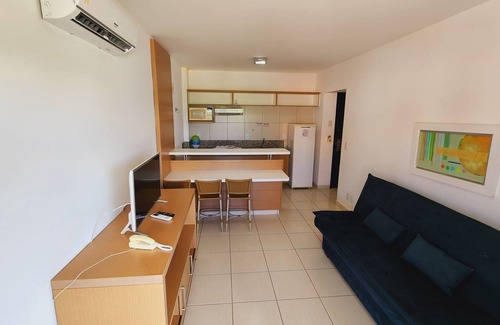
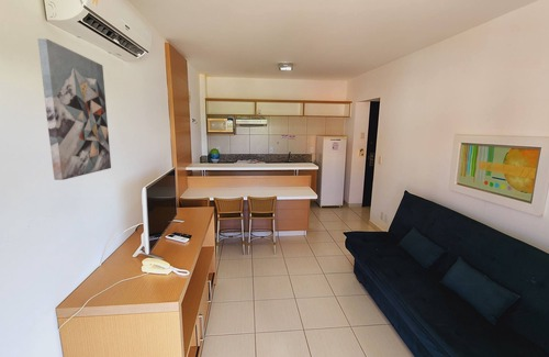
+ wall art (81, 115)
